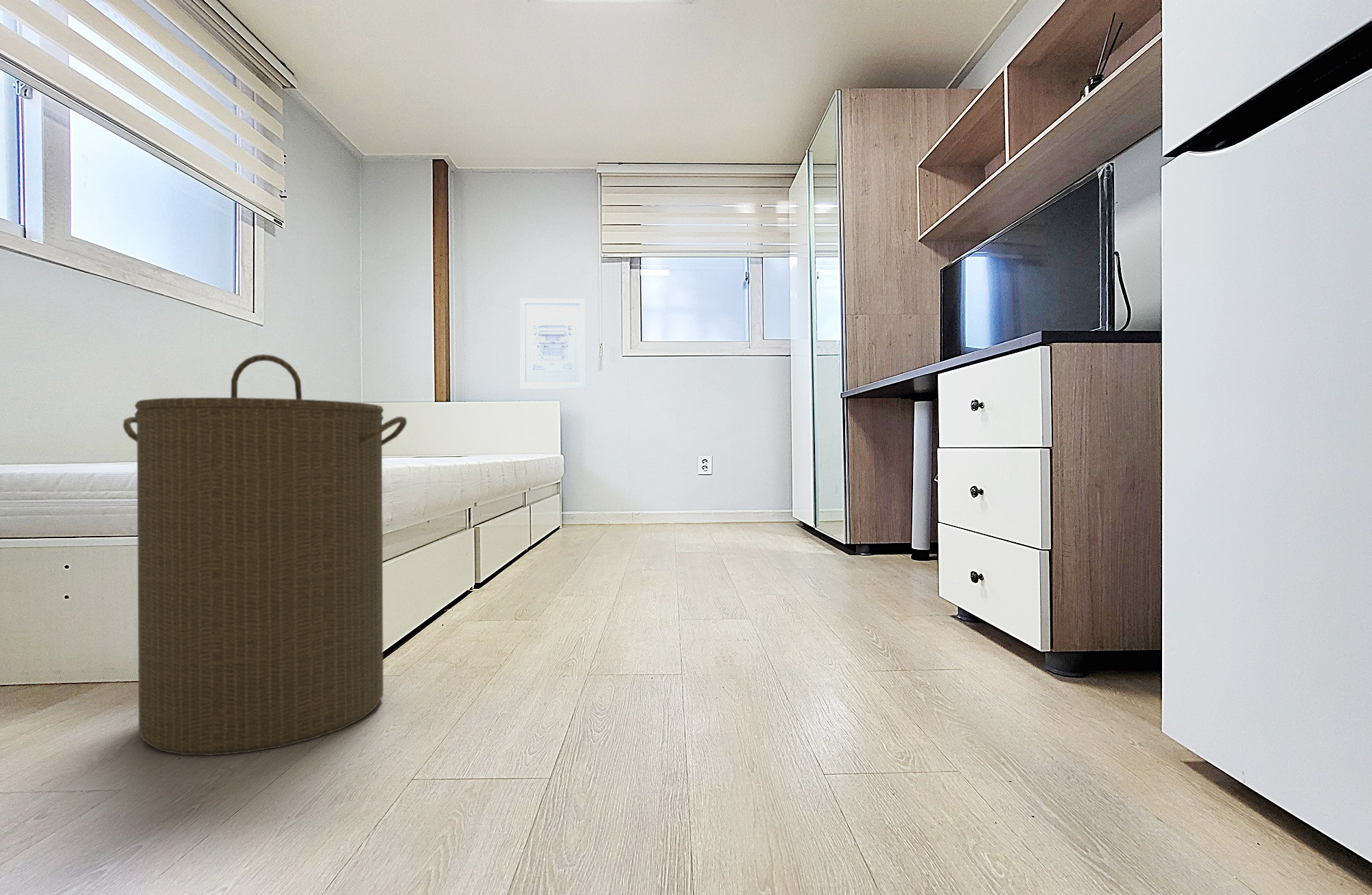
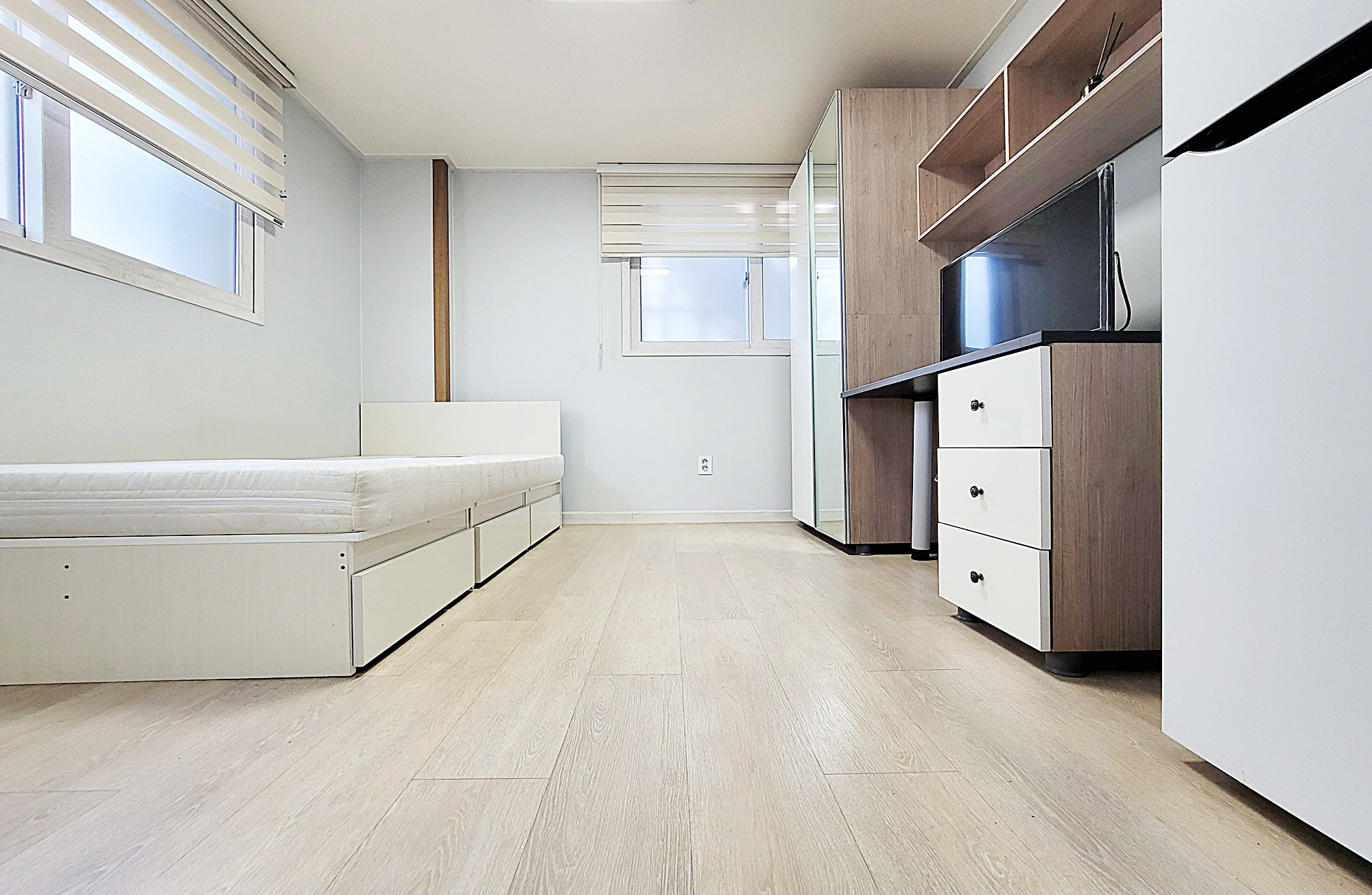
- laundry hamper (269, 534)
- wall art (552, 343)
